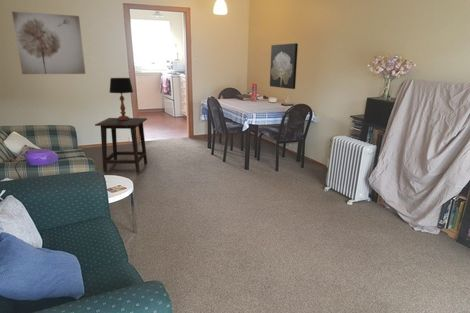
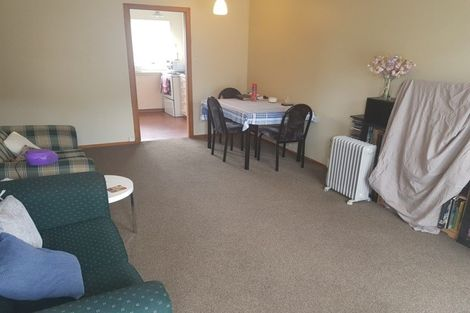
- wall art (51, 44)
- side table (124, 152)
- table lamp (122, 99)
- wall art (282, 66)
